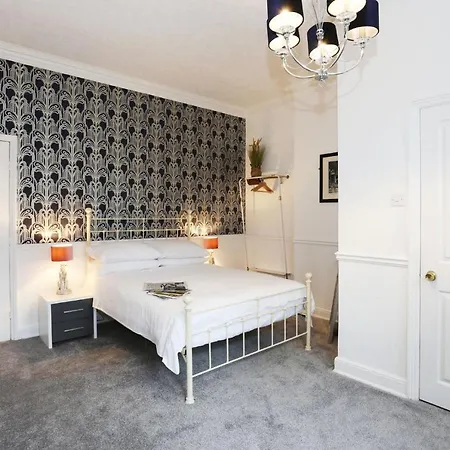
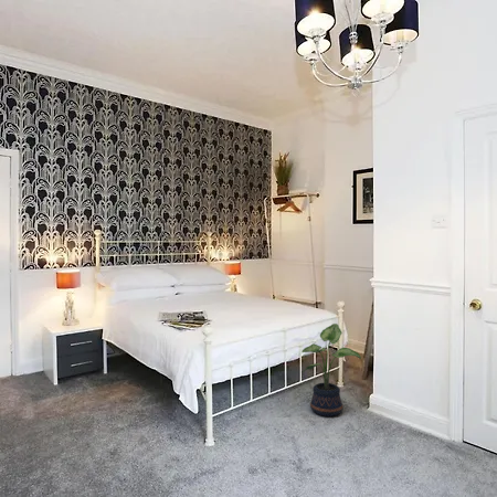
+ potted plant (329, 369)
